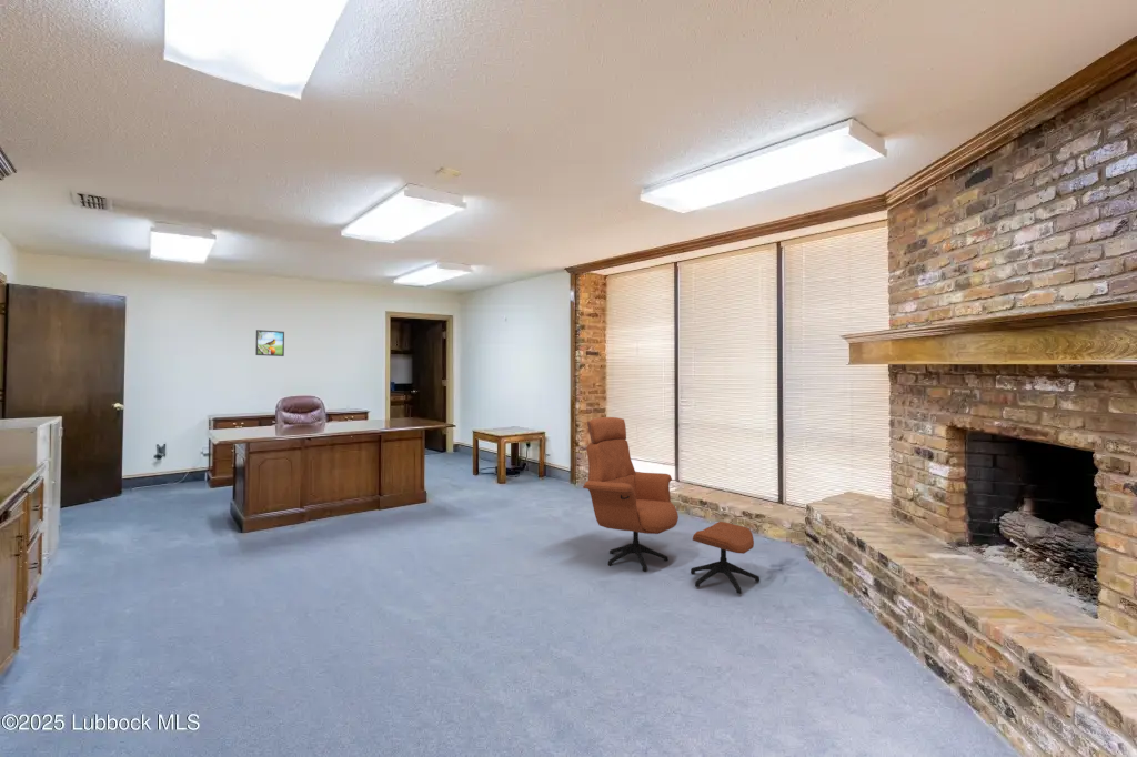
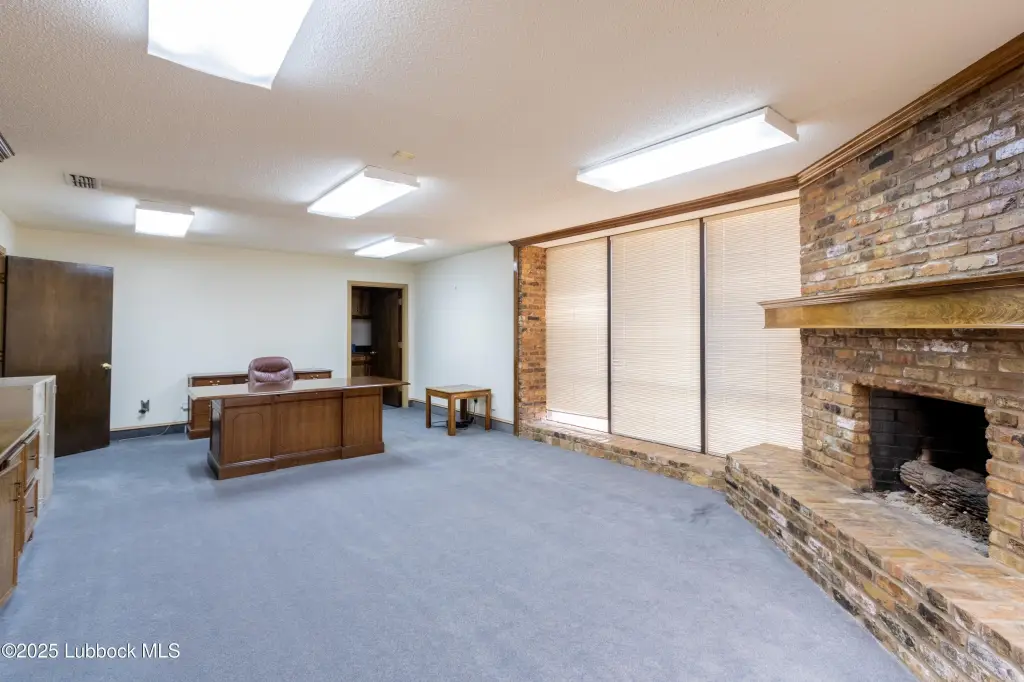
- armchair (667, 494)
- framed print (270, 343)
